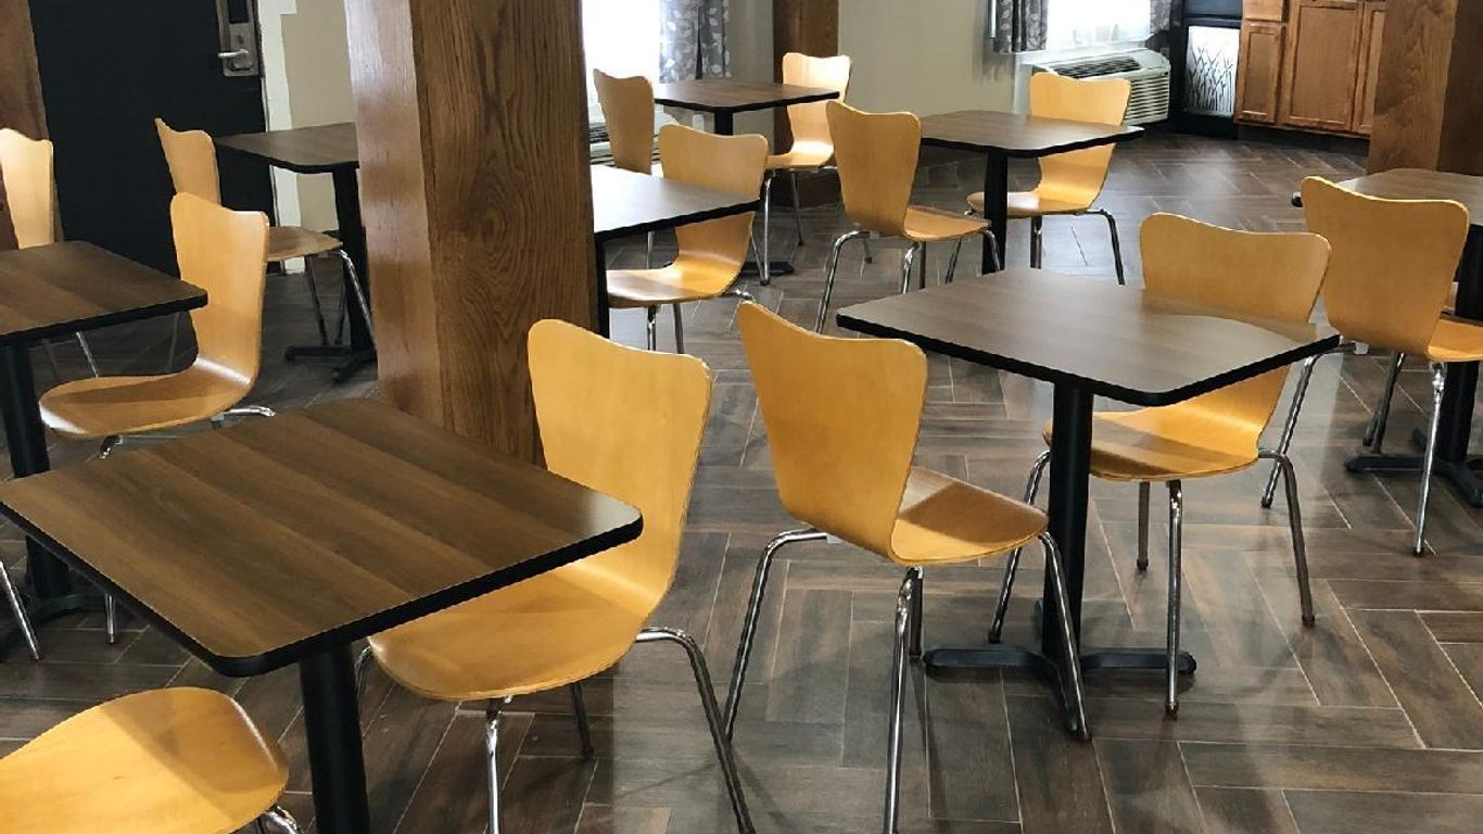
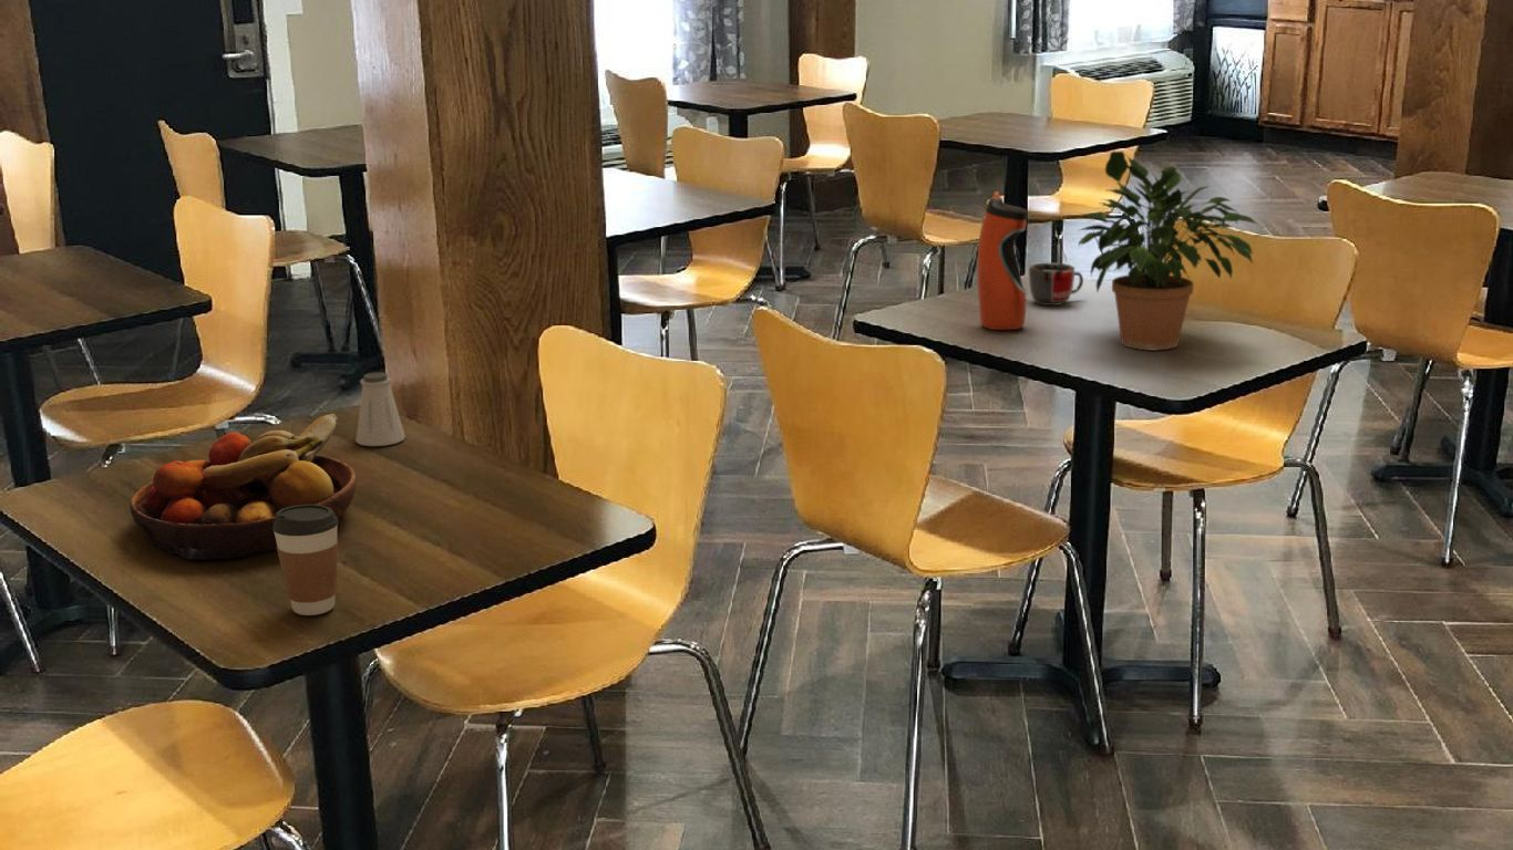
+ mug (1058, 283)
+ coffee cup (309, 560)
+ saltshaker (378, 407)
+ fruit bowl (244, 478)
+ potted plant (1170, 247)
+ water bottle (1002, 259)
